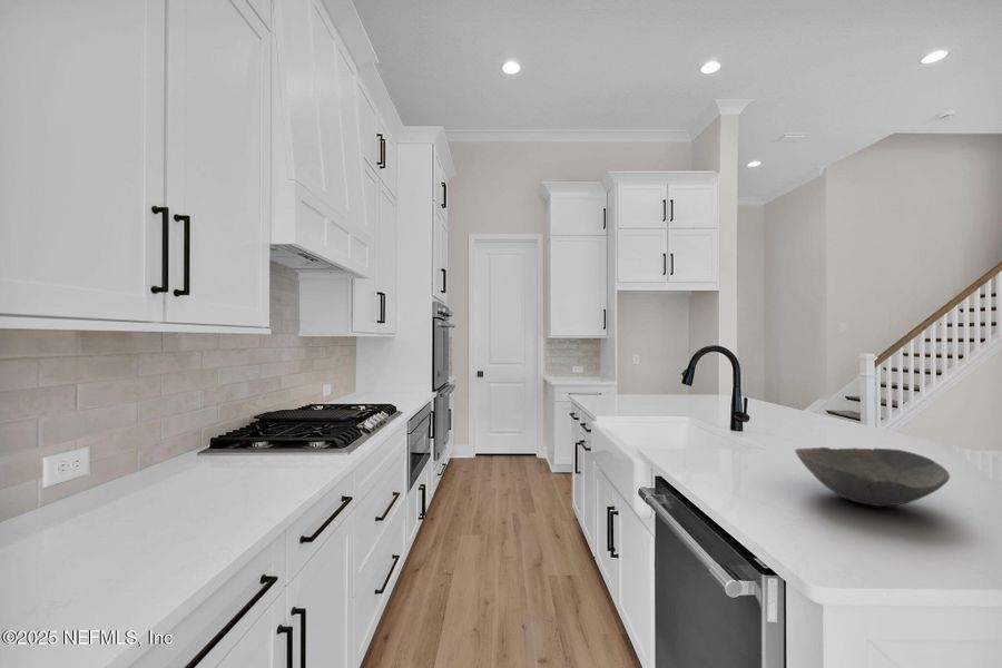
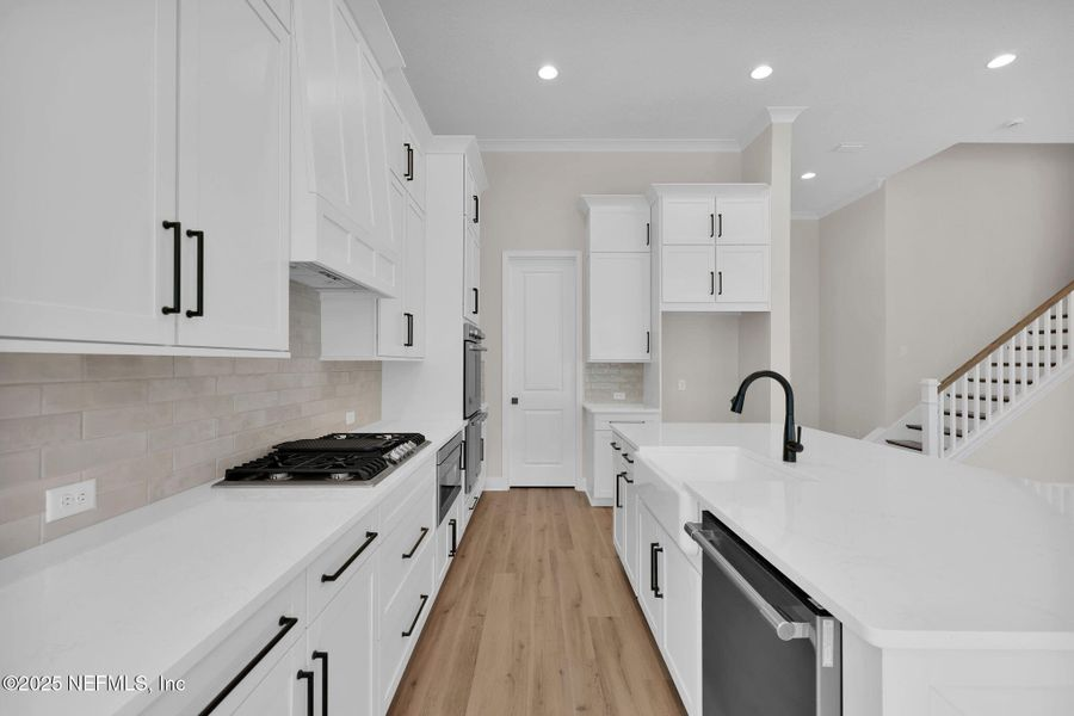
- bowl (864, 478)
